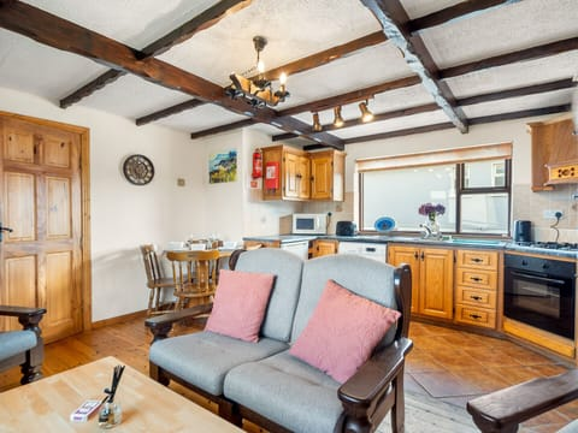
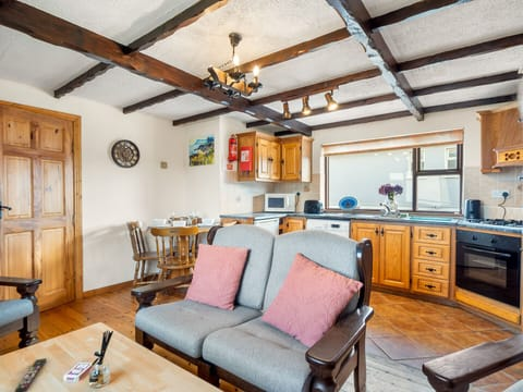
+ remote control (32, 373)
